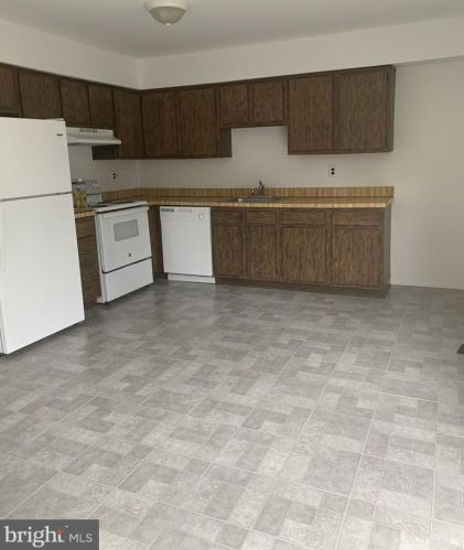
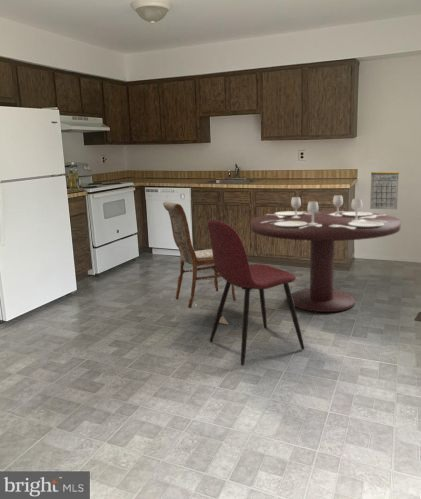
+ dining chair (251, 283)
+ dining table (322, 250)
+ dining chair (203, 261)
+ calendar (384, 186)
